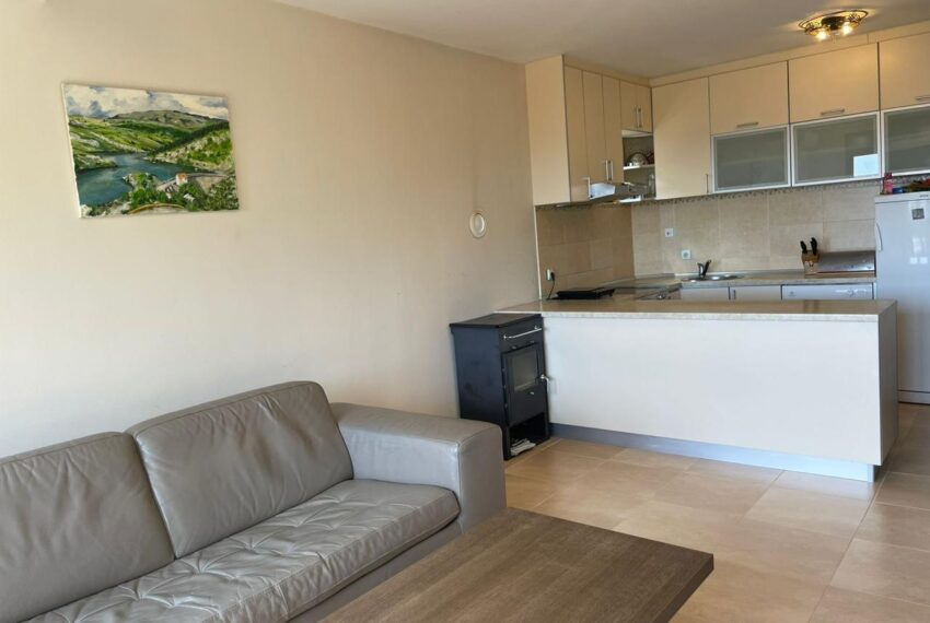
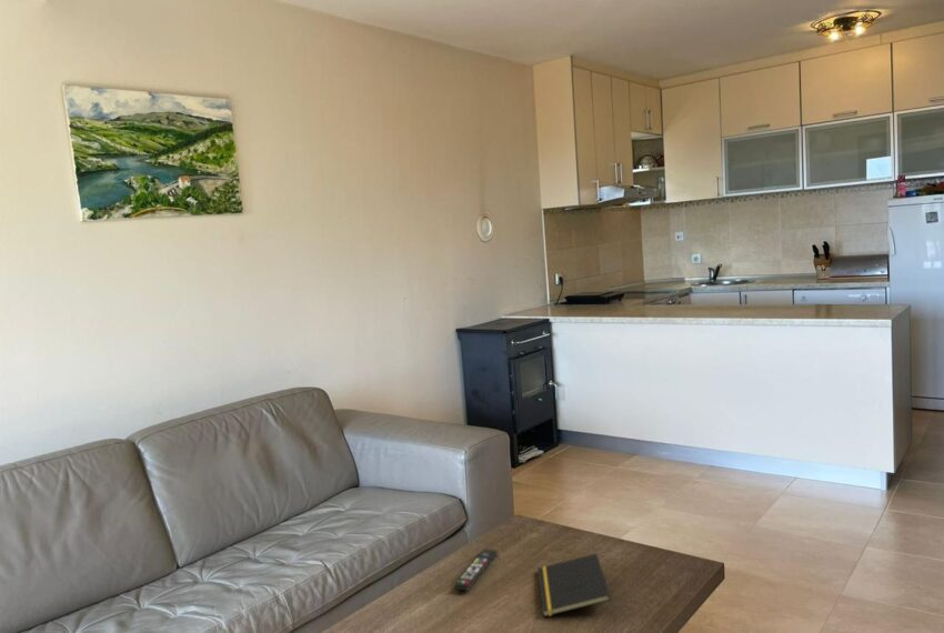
+ remote control (476, 569)
+ notepad (571, 583)
